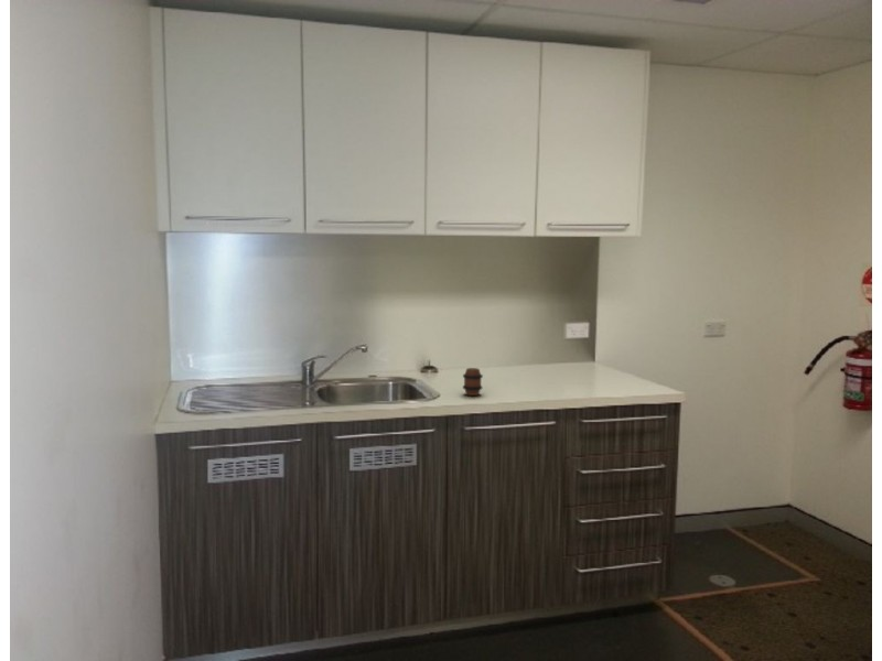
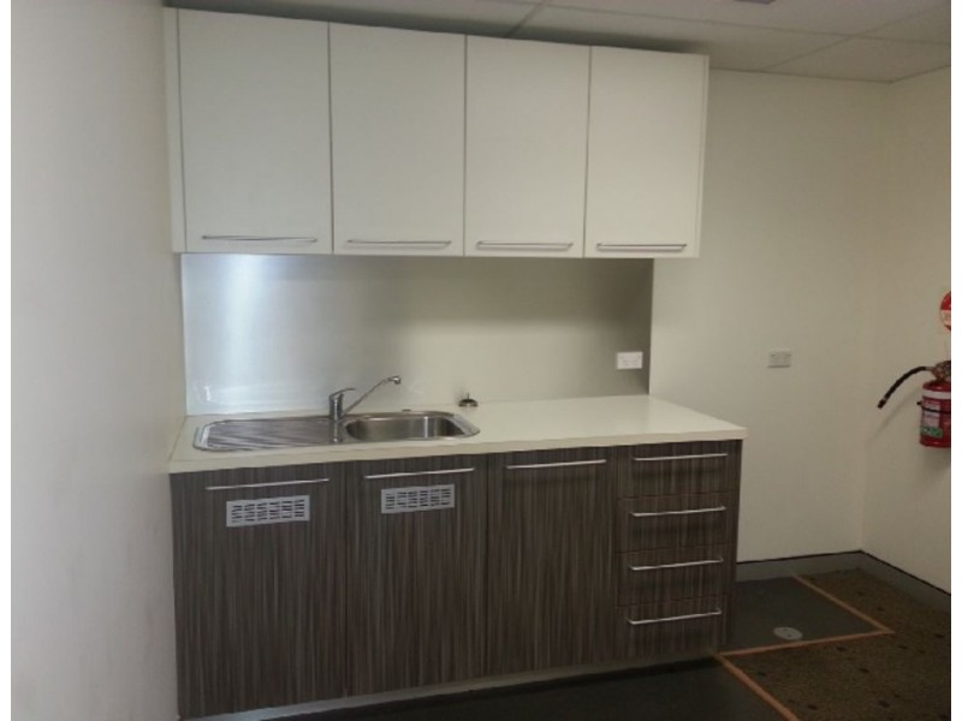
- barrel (472, 381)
